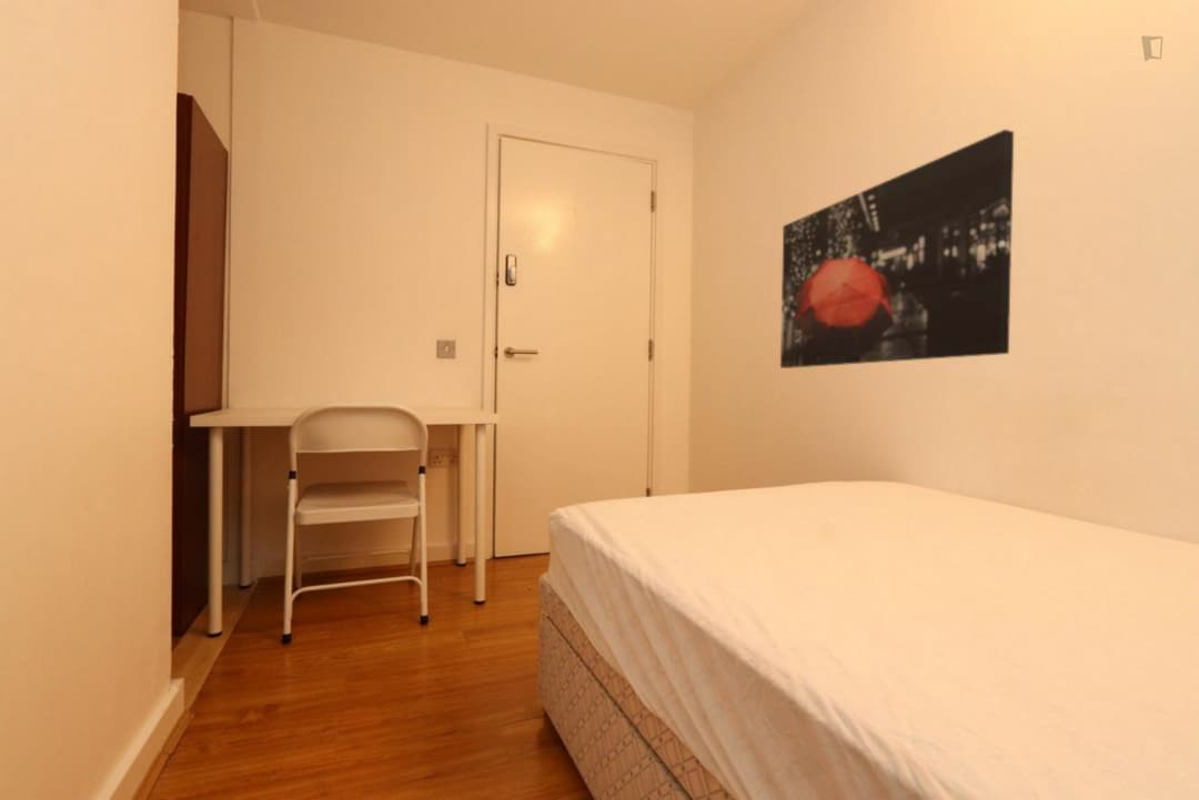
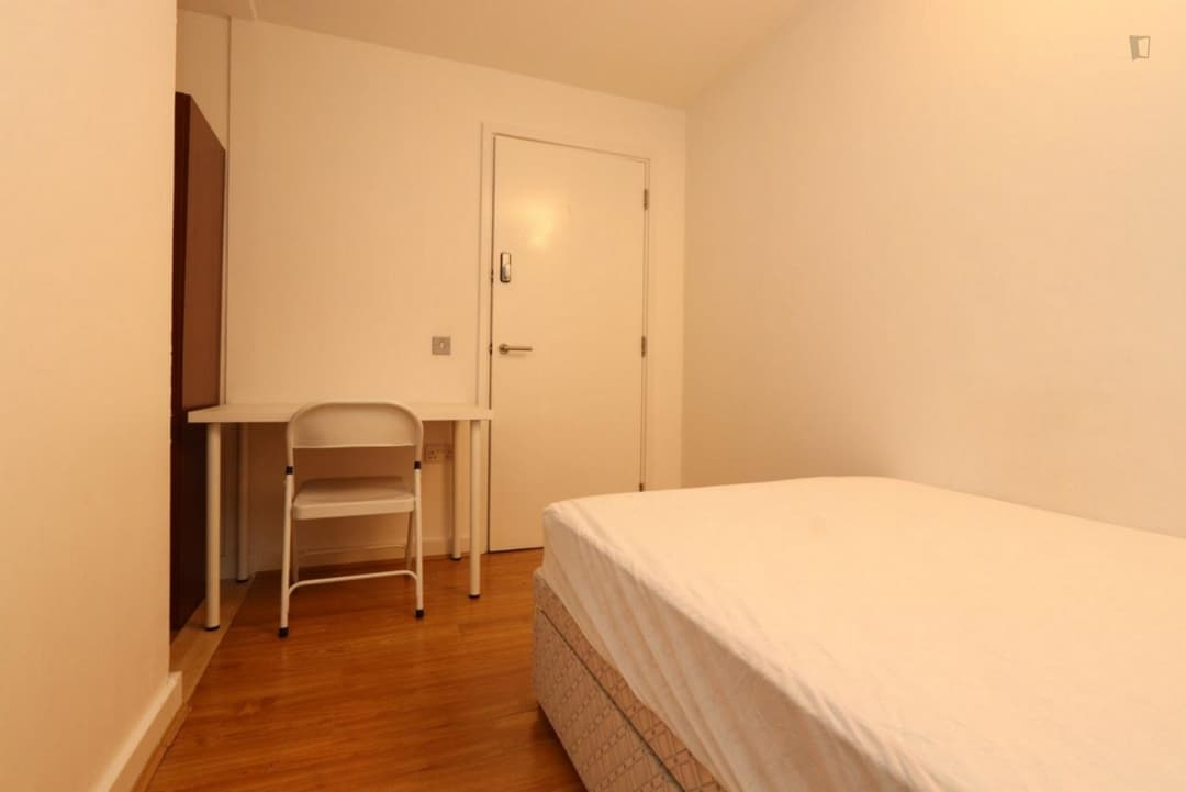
- wall art (870, 275)
